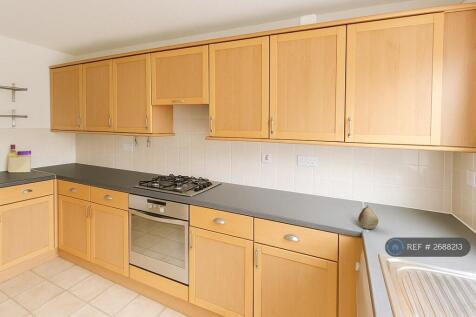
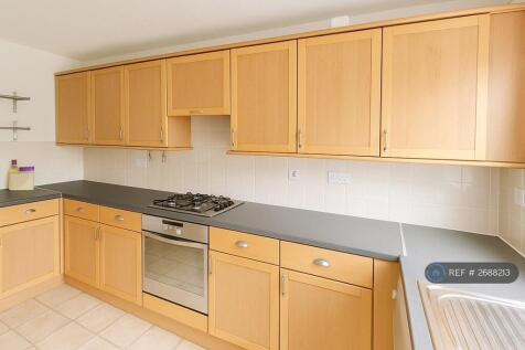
- fruit (368, 217)
